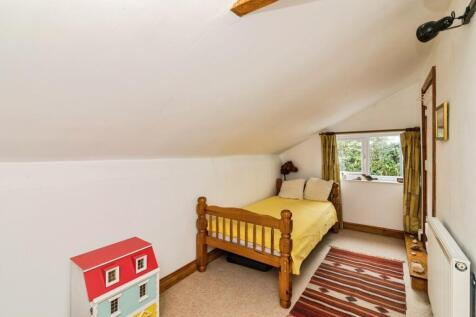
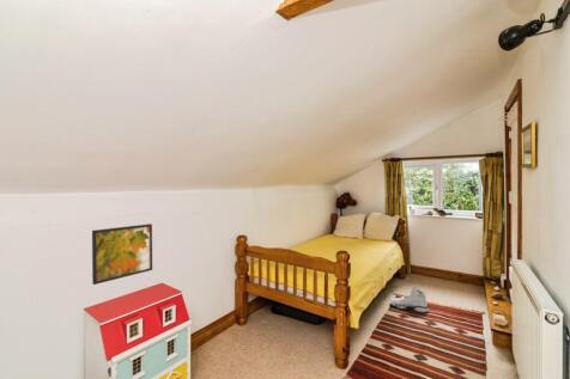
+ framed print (125, 251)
+ sneaker (408, 298)
